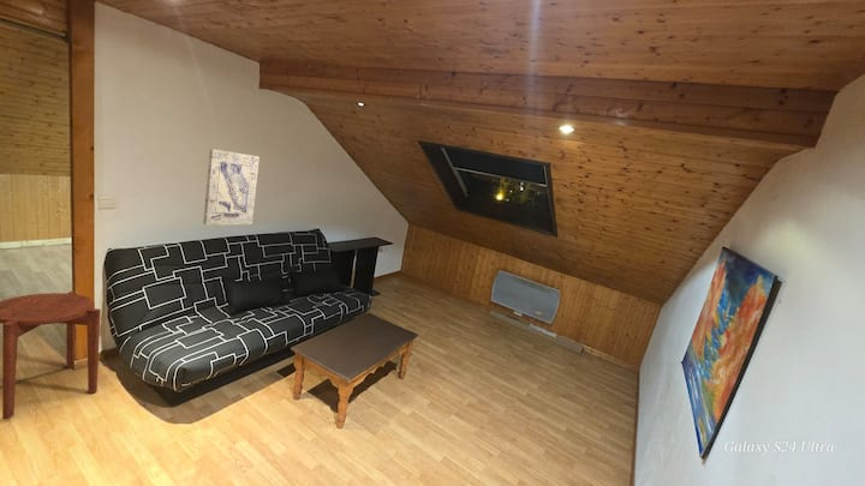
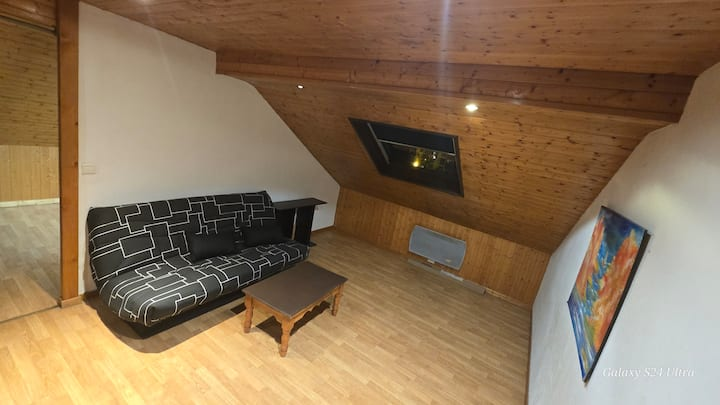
- wall art (232, 188)
- side table (34, 328)
